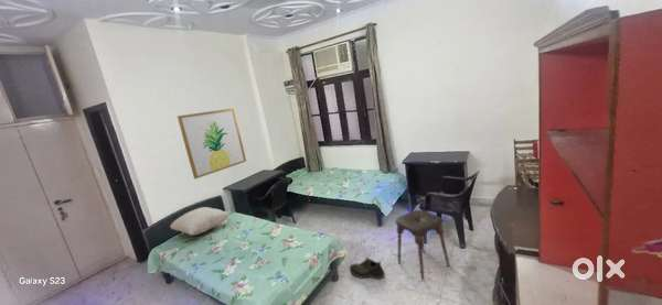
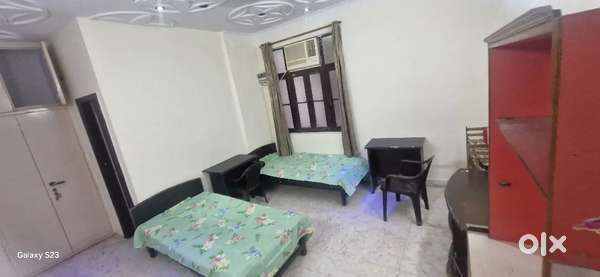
- pillow (200, 219)
- wall art (215, 141)
- stool (420, 241)
- shoe (365, 264)
